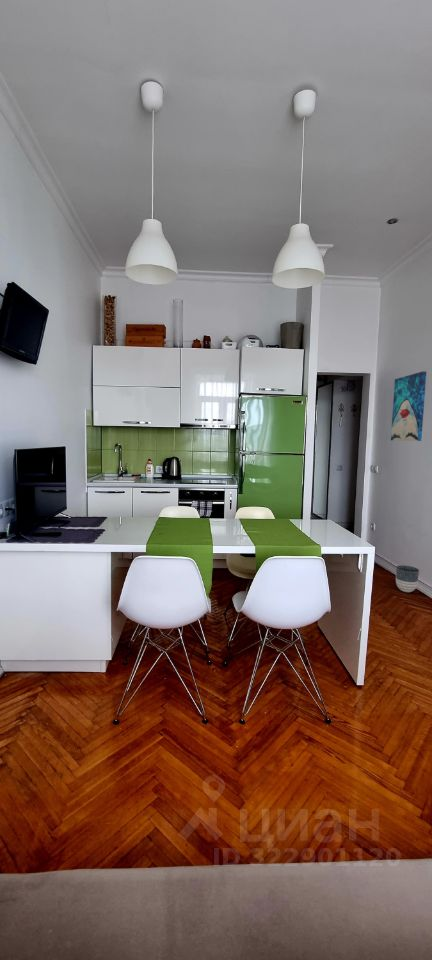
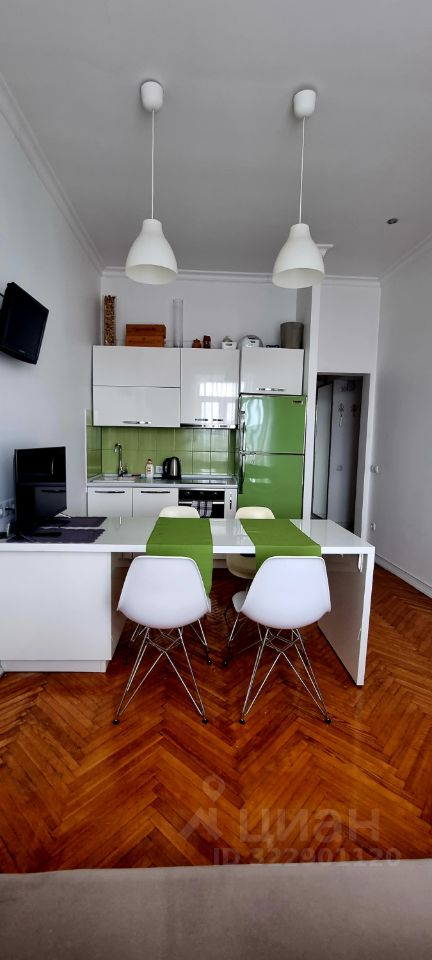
- wall art (407, 408)
- planter (406, 579)
